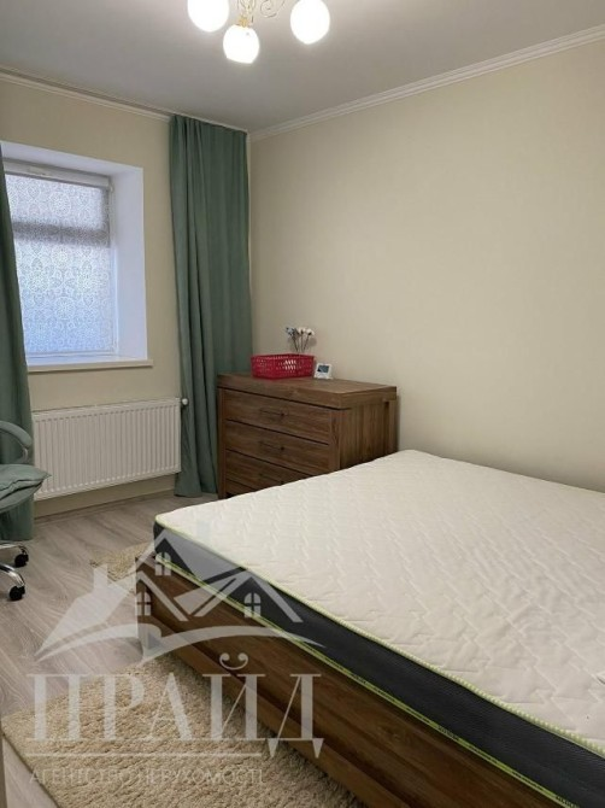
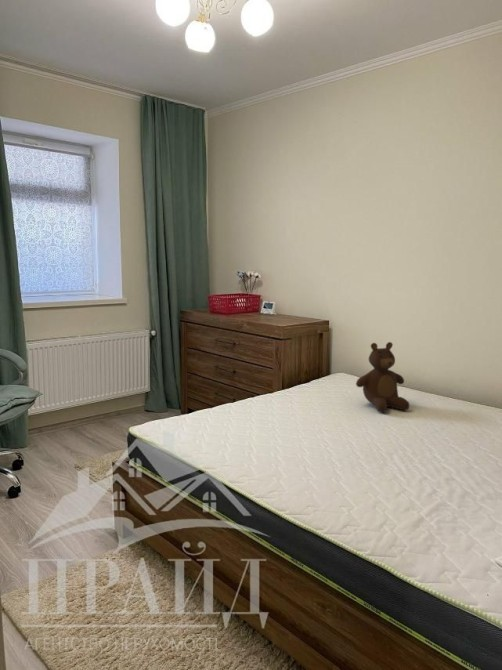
+ teddy bear (385, 375)
